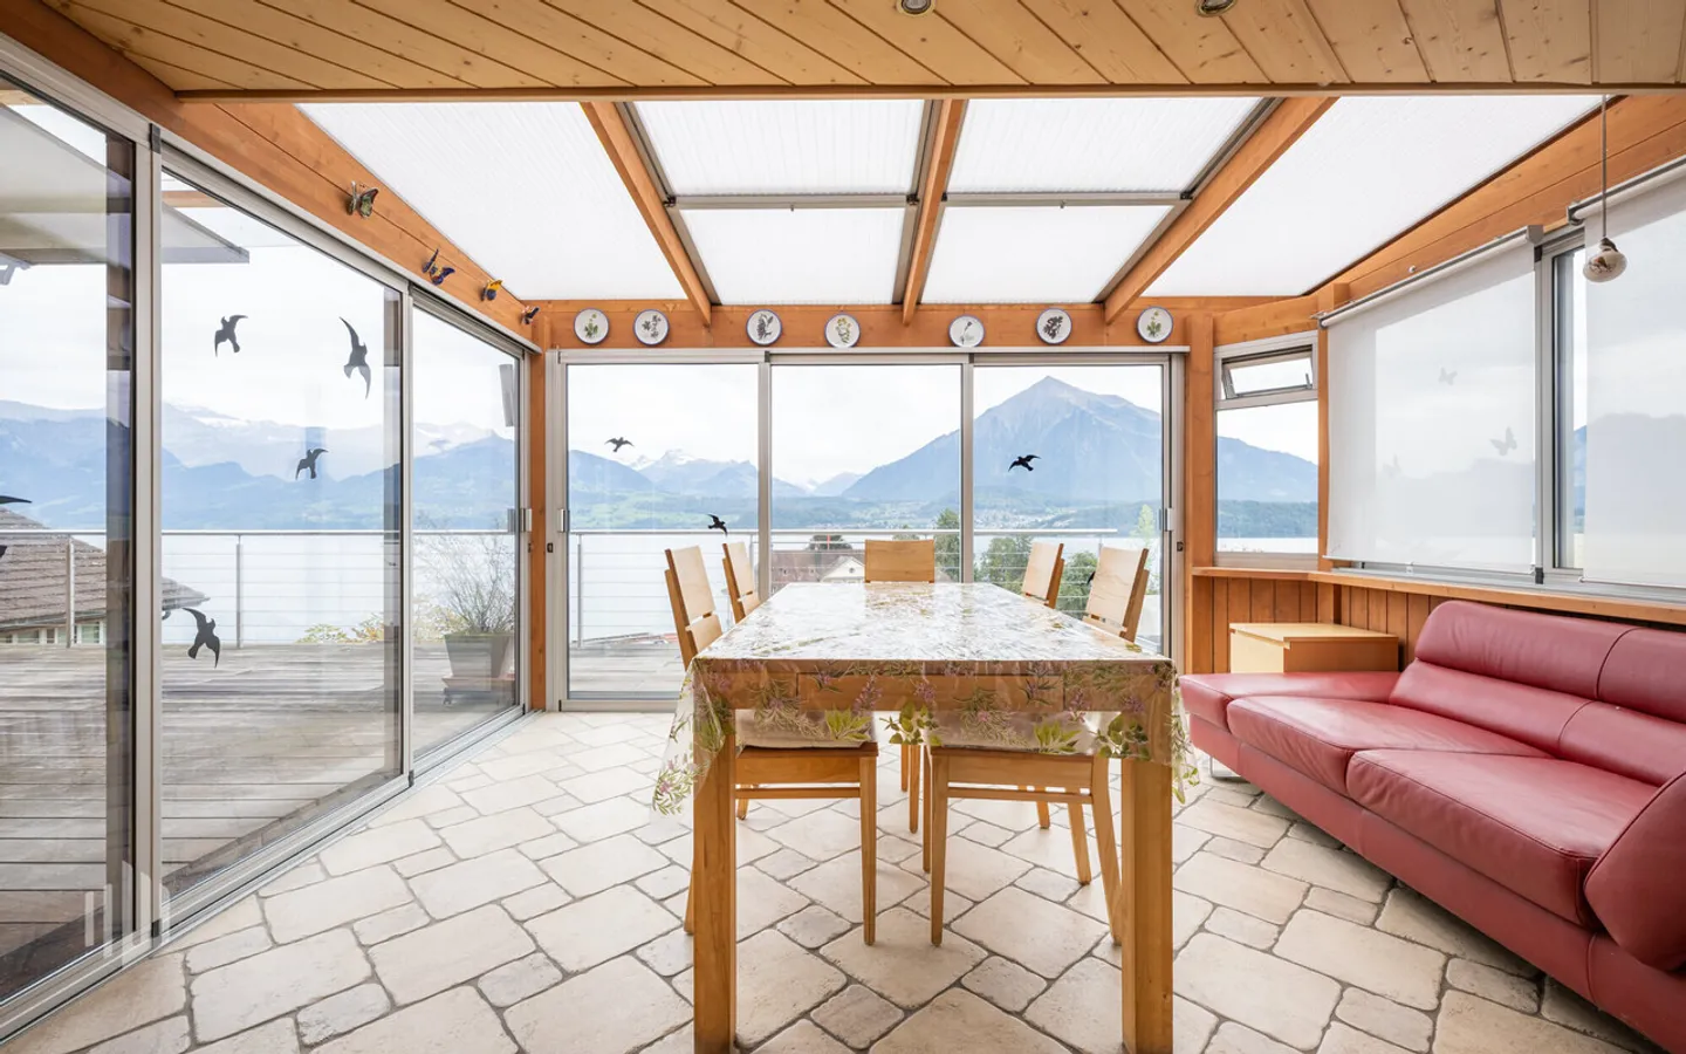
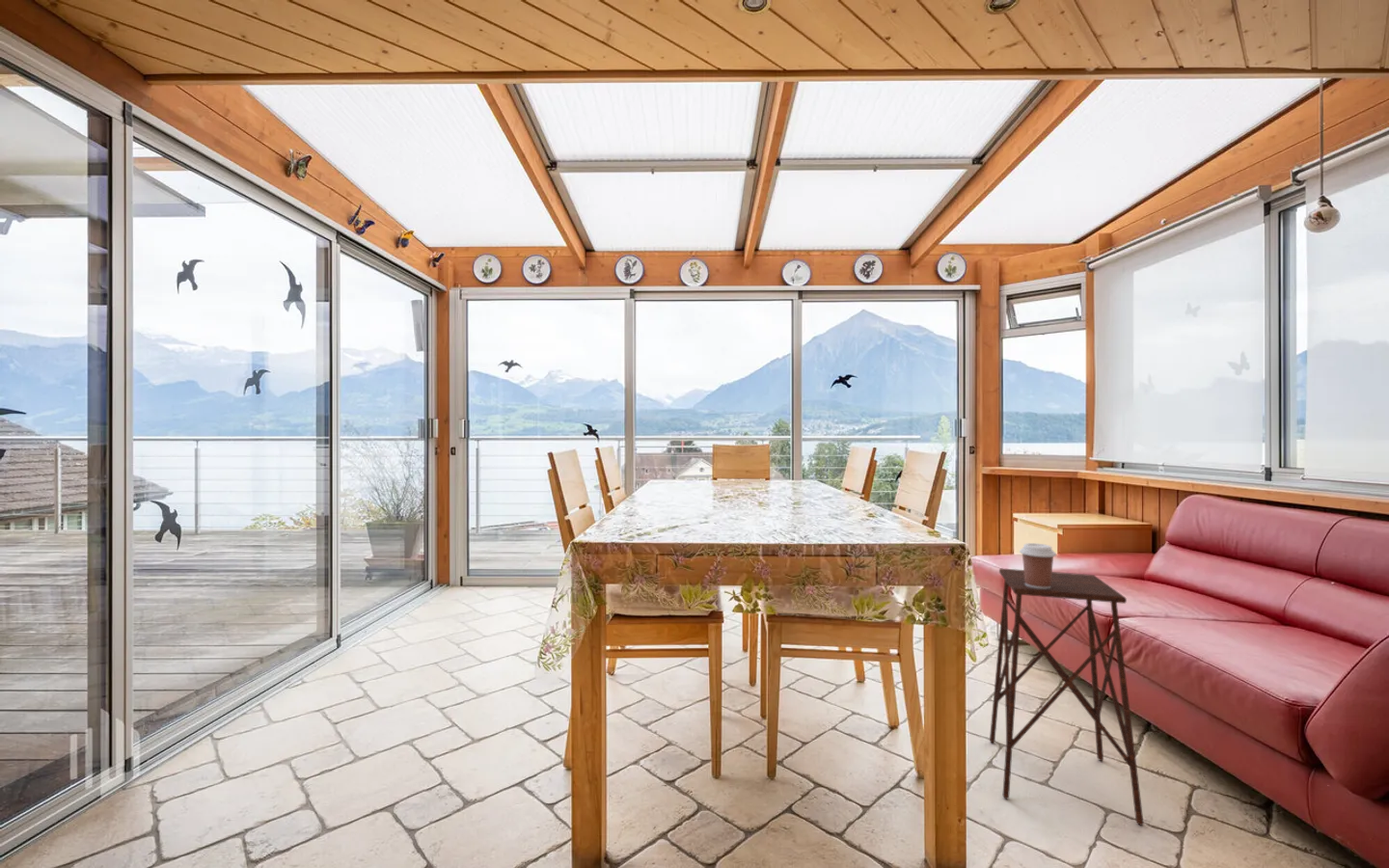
+ coffee cup (1037, 564)
+ side table (1059, 675)
